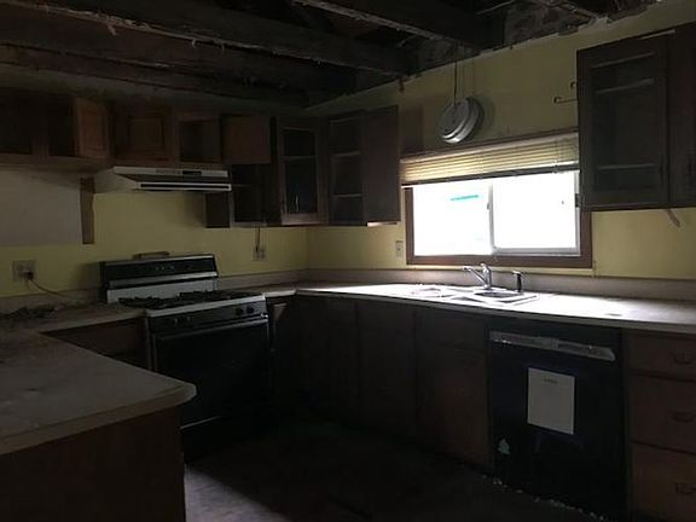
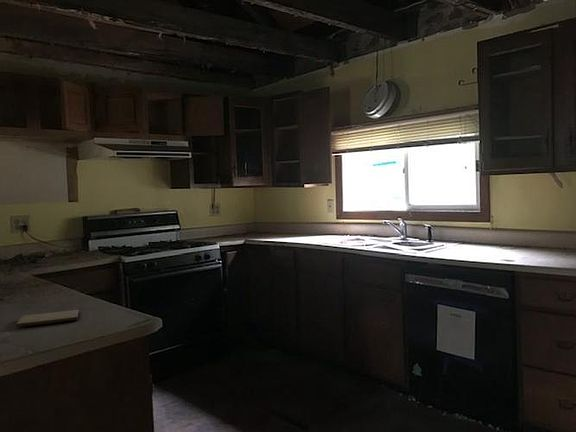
+ cutting board (49, 317)
